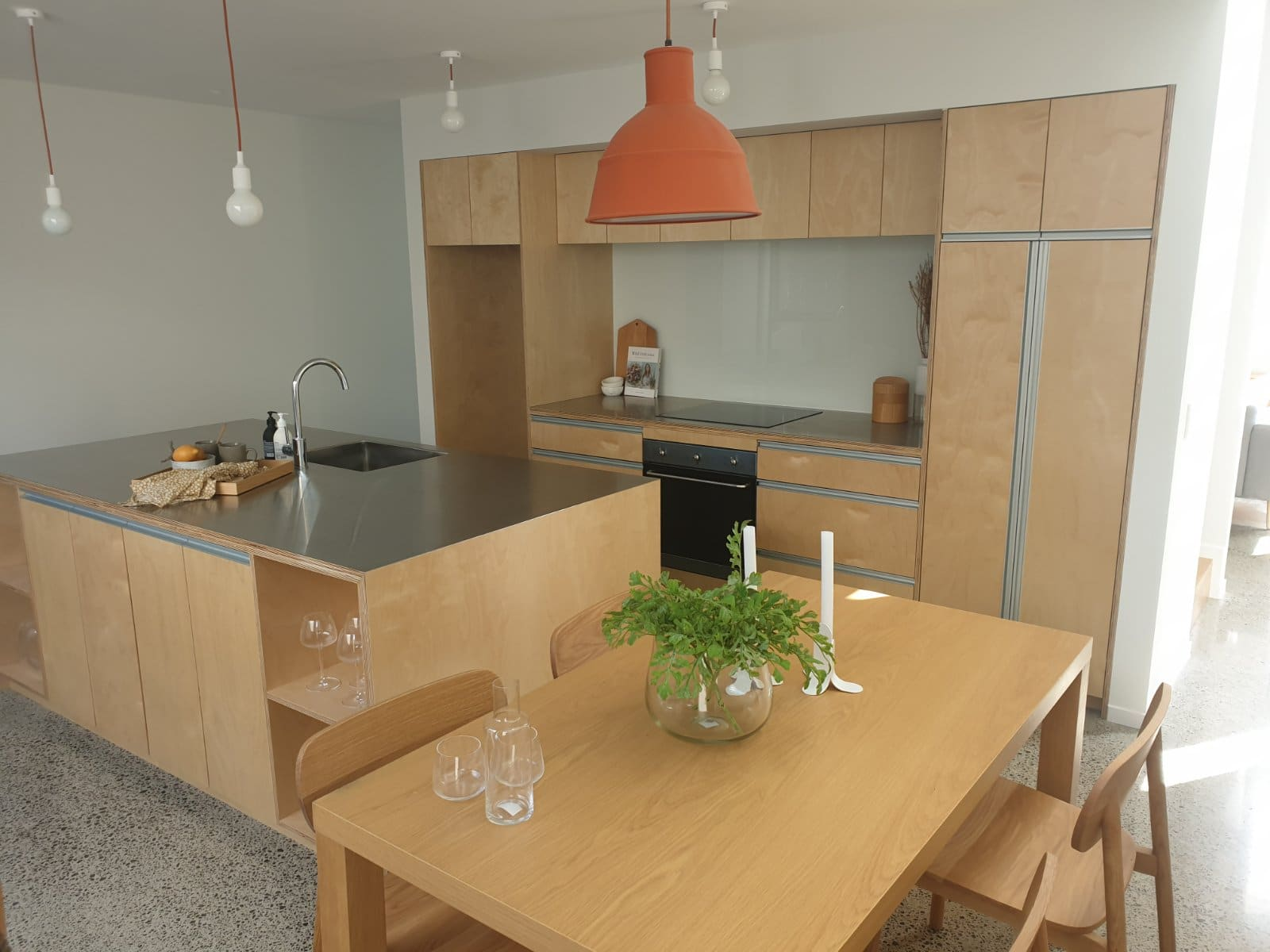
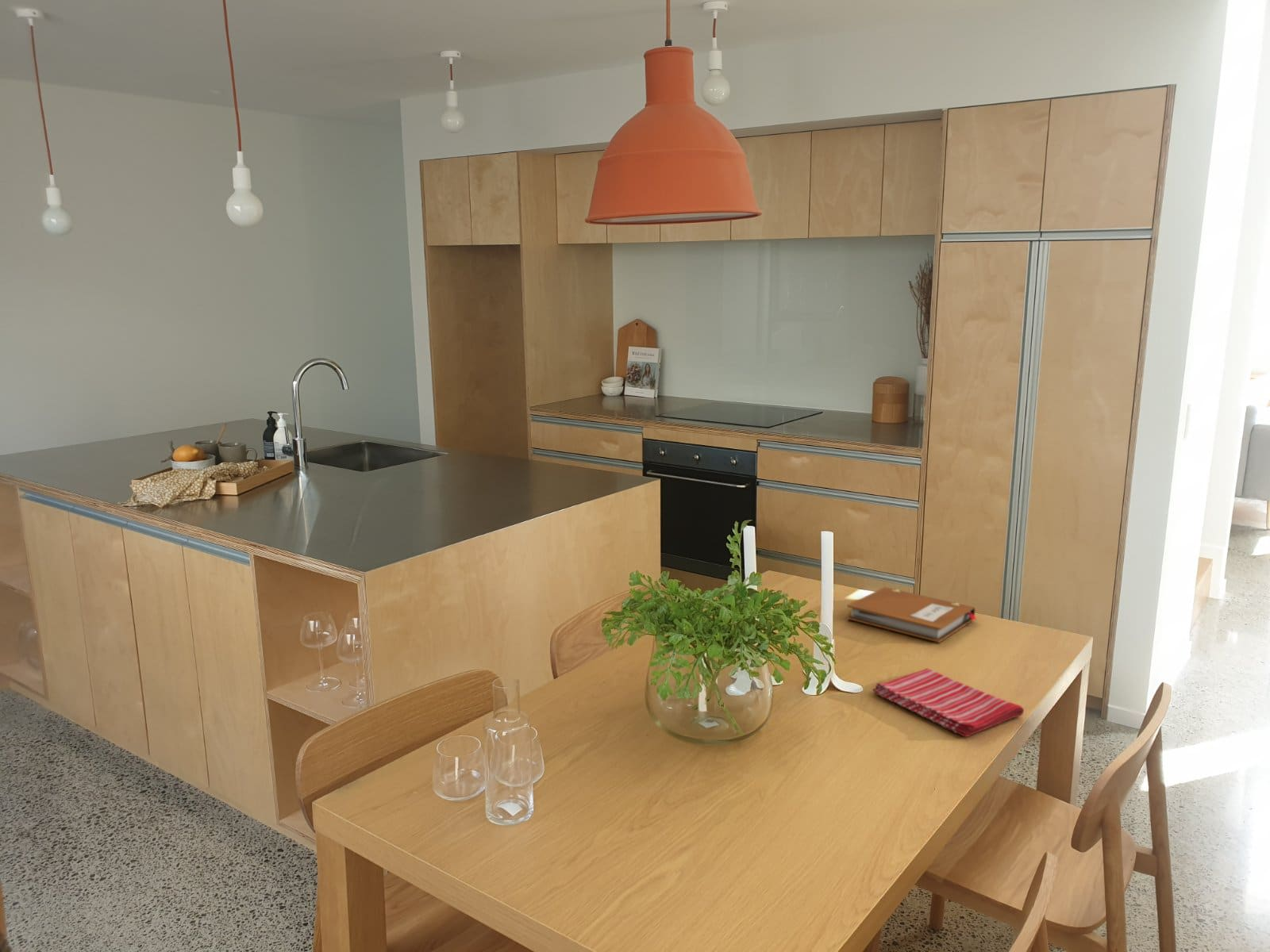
+ notebook (914, 612)
+ dish towel (947, 698)
